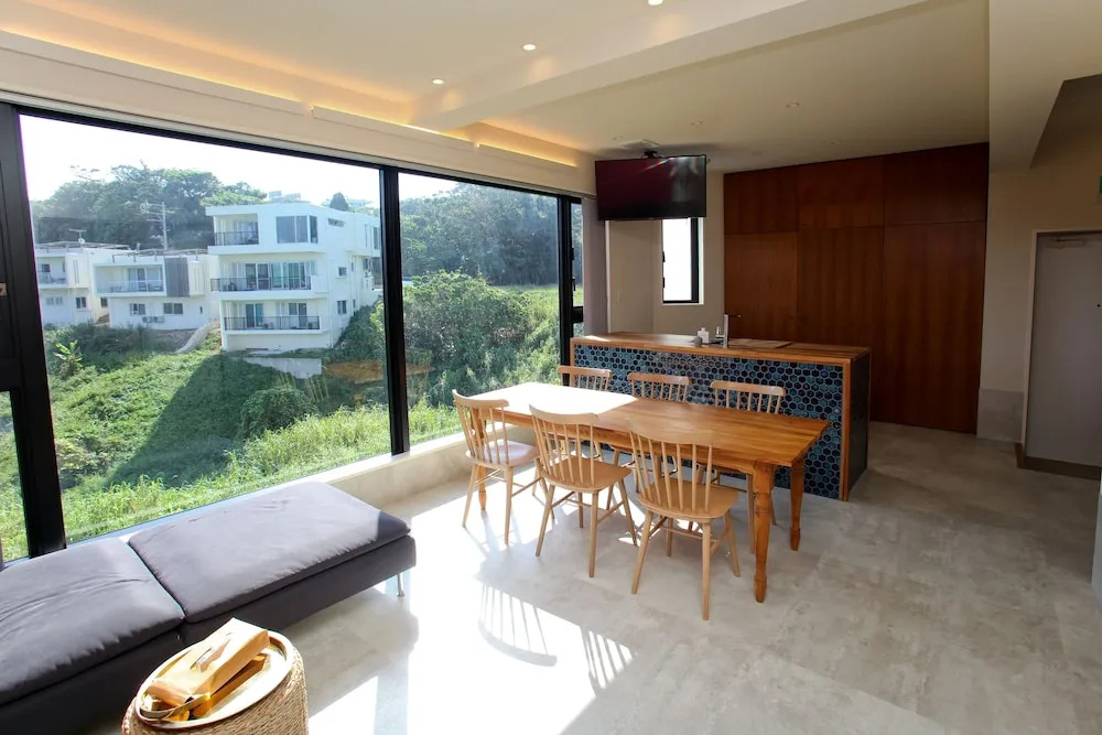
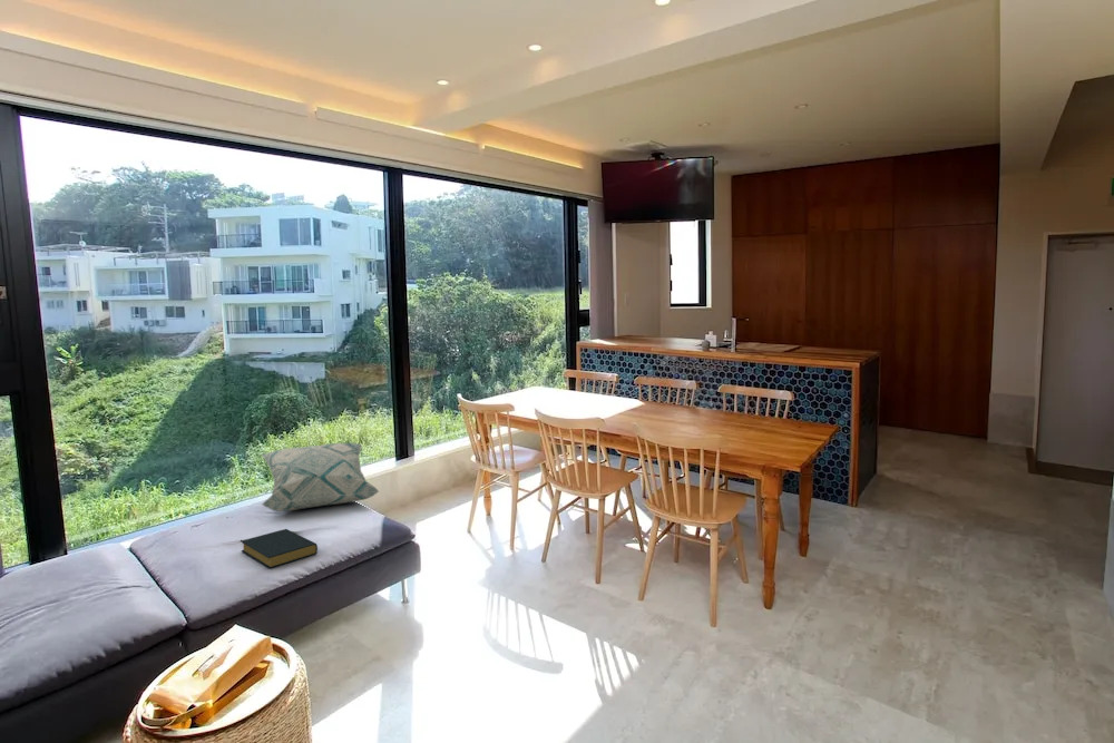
+ decorative pillow (317, 475)
+ hardback book (278, 547)
